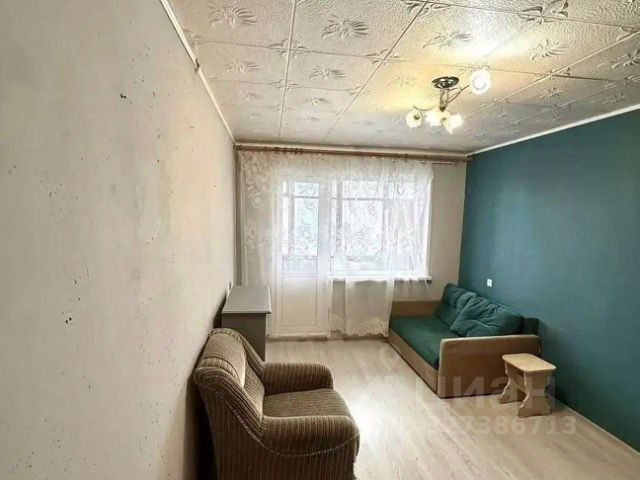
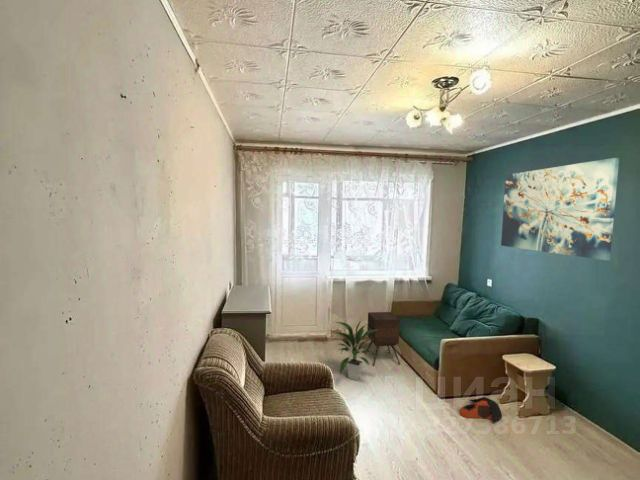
+ side table (382, 337)
+ wall art (548, 210)
+ bag (478, 406)
+ indoor plant (353, 348)
